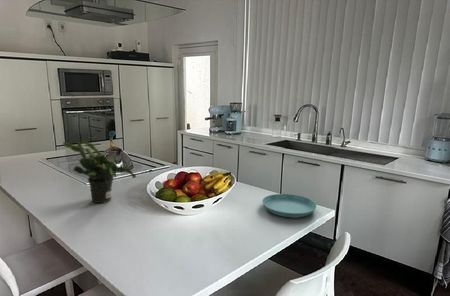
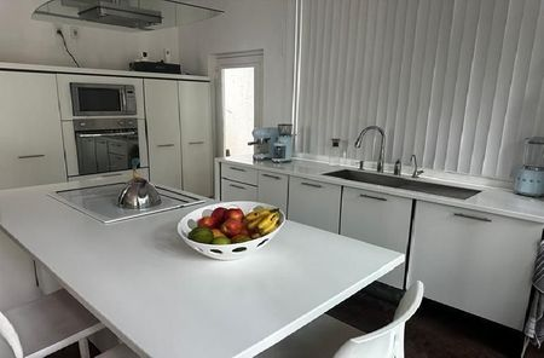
- potted plant (97, 172)
- saucer (288, 205)
